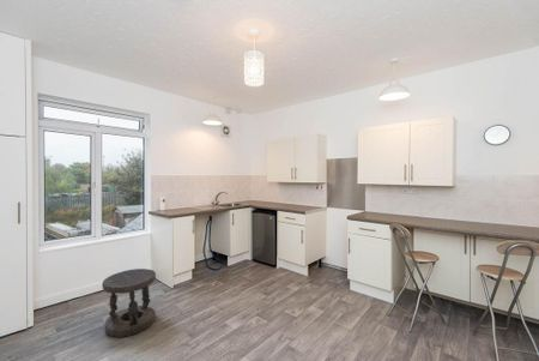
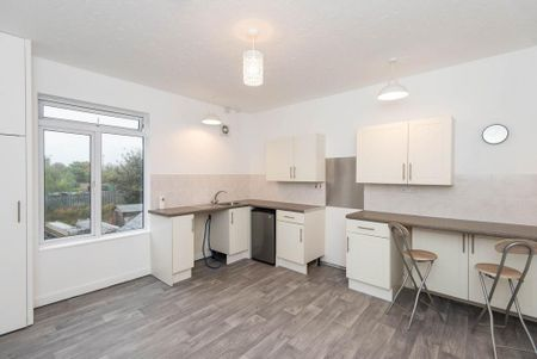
- stool (131, 300)
